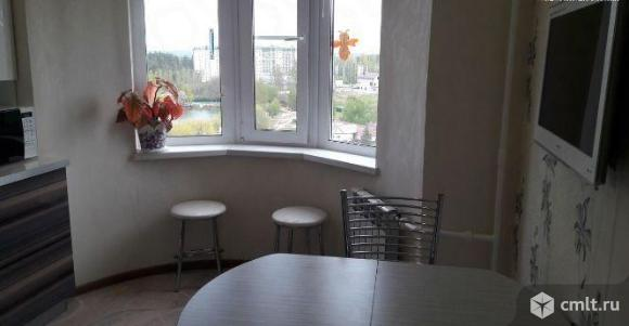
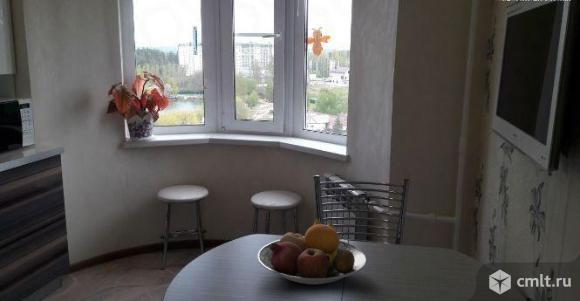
+ fruit bowl (312, 251)
